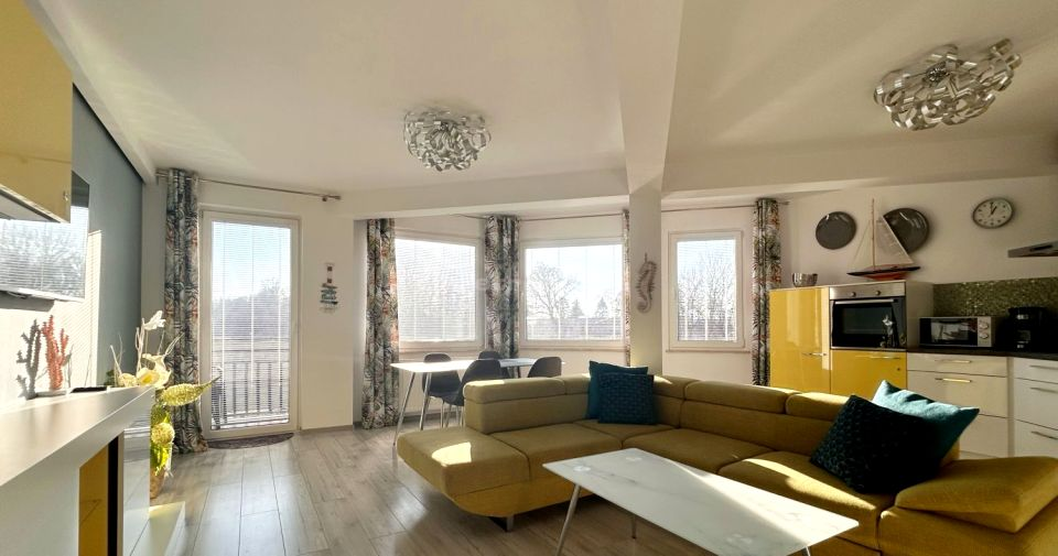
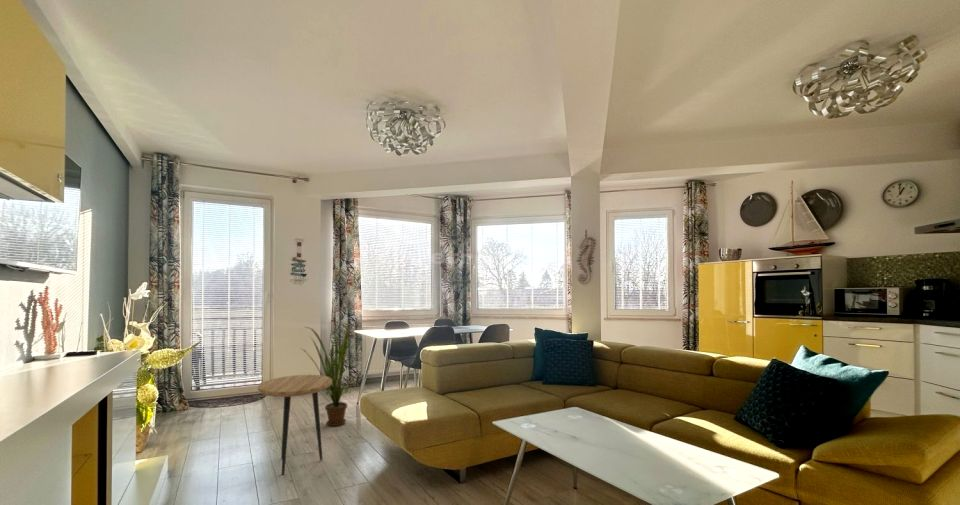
+ side table (288, 423)
+ house plant (332, 374)
